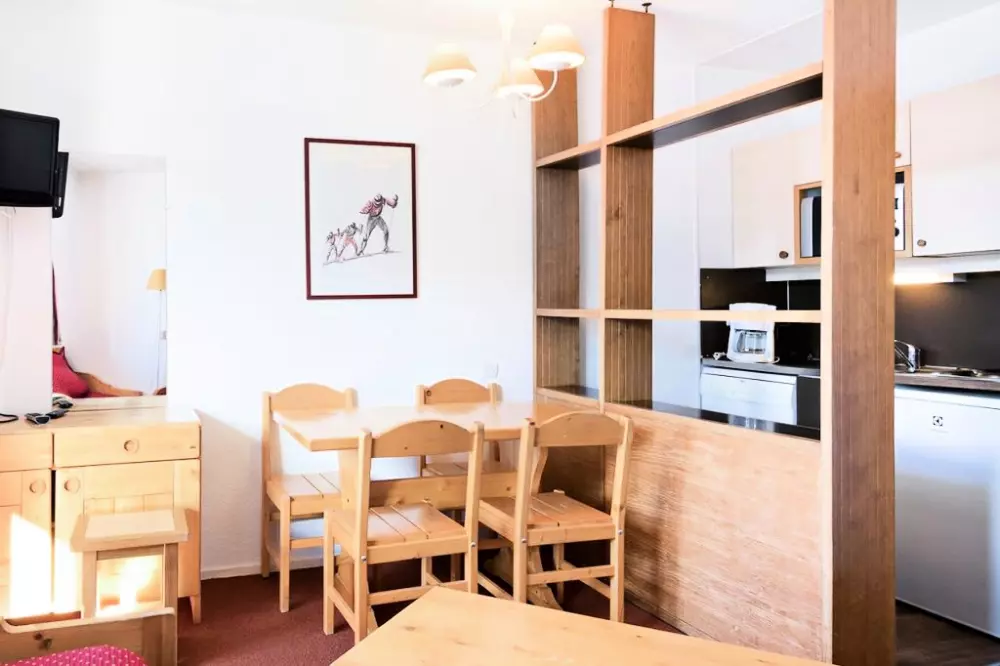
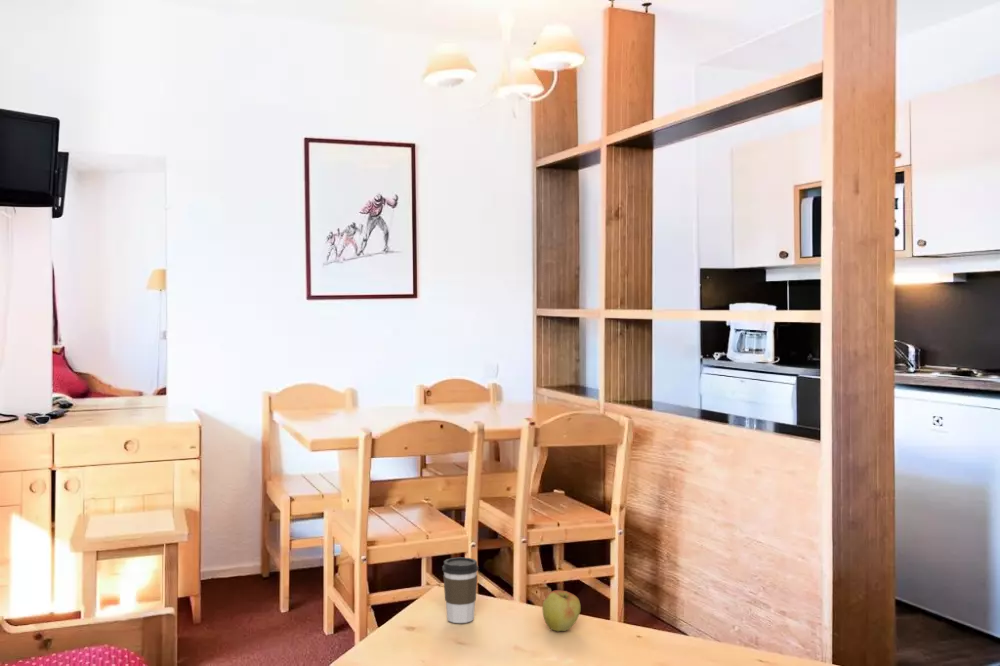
+ coffee cup (460, 590)
+ apple (561, 609)
